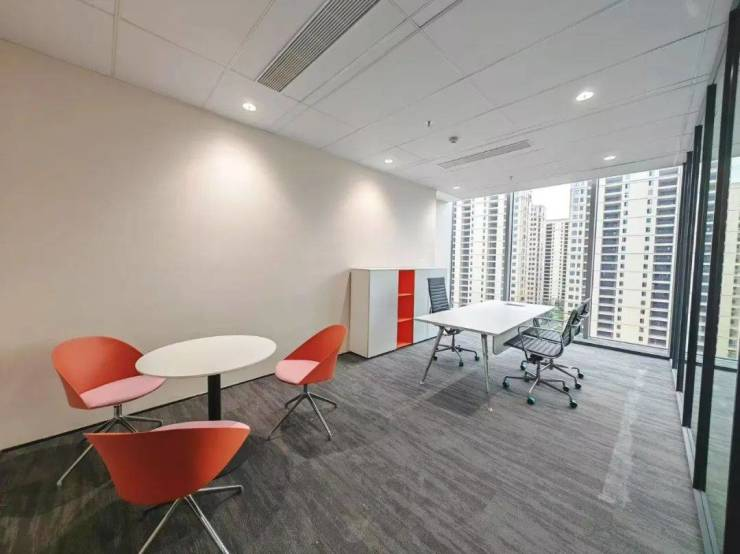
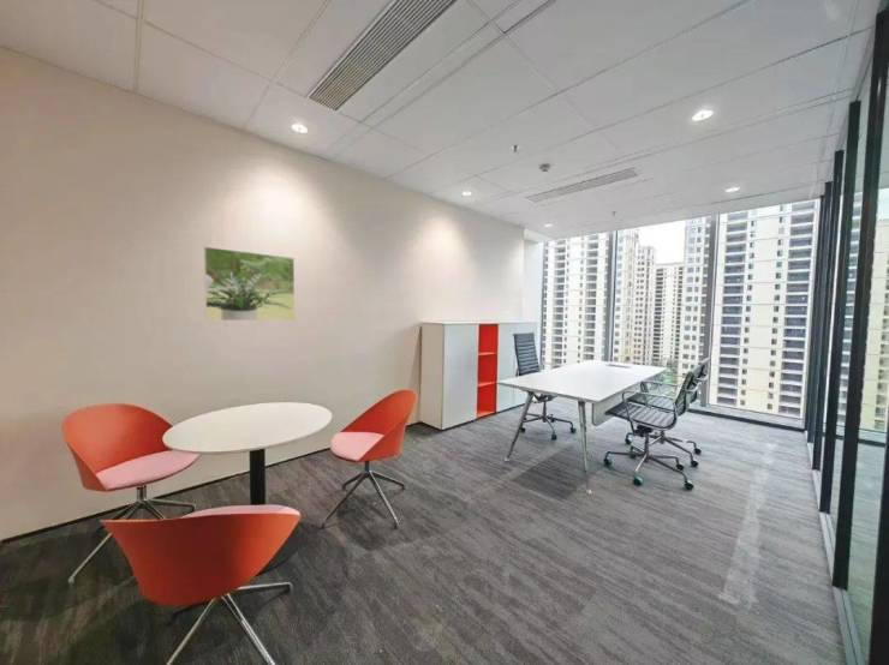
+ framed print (252, 287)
